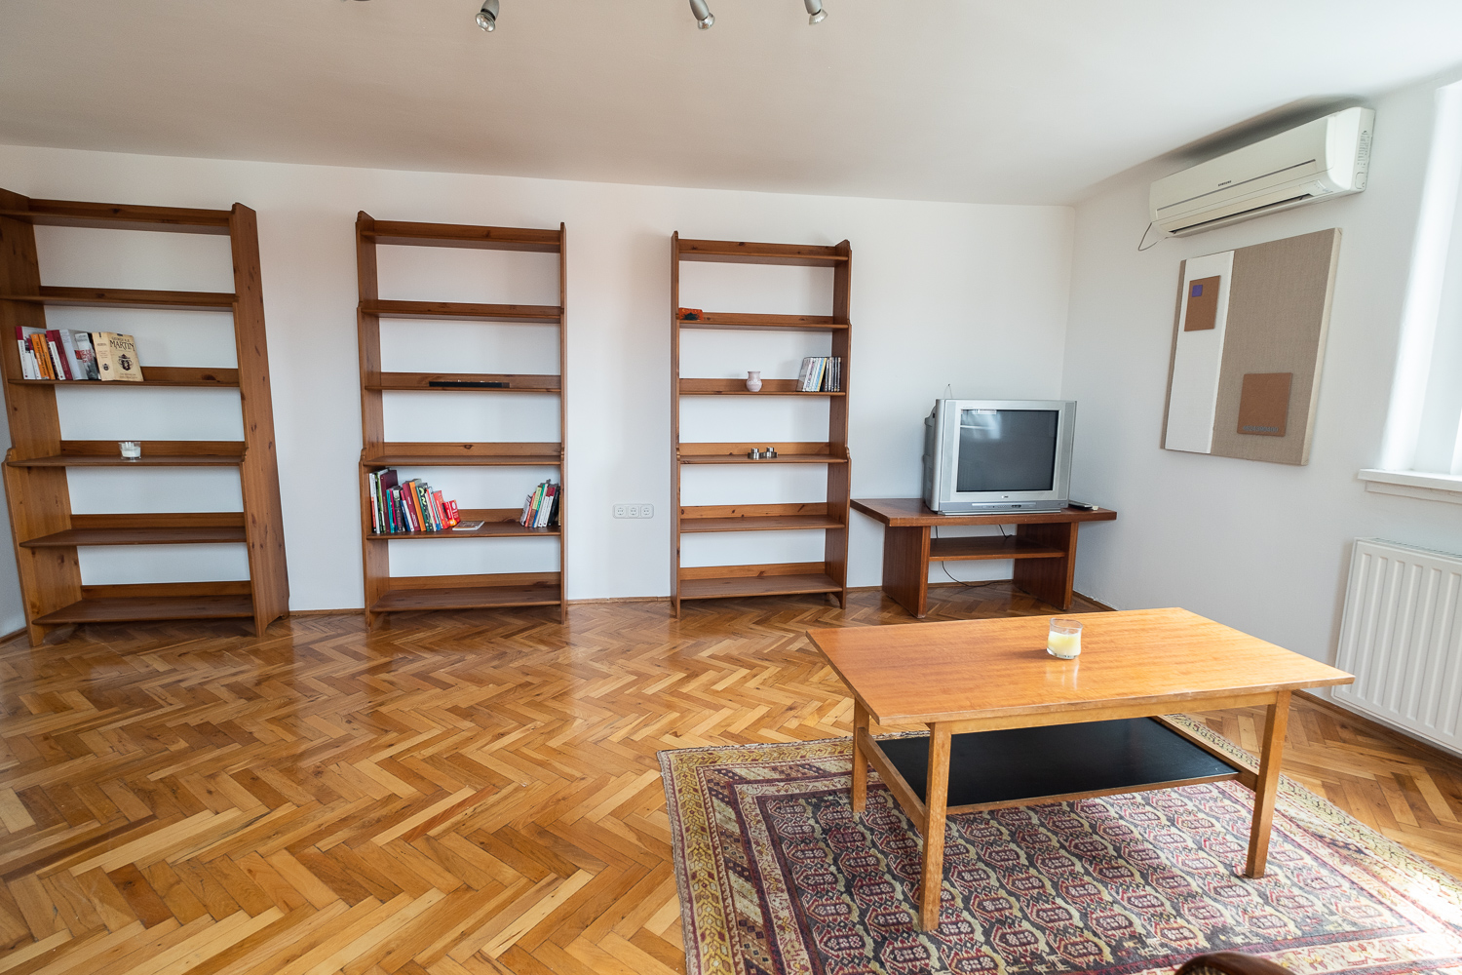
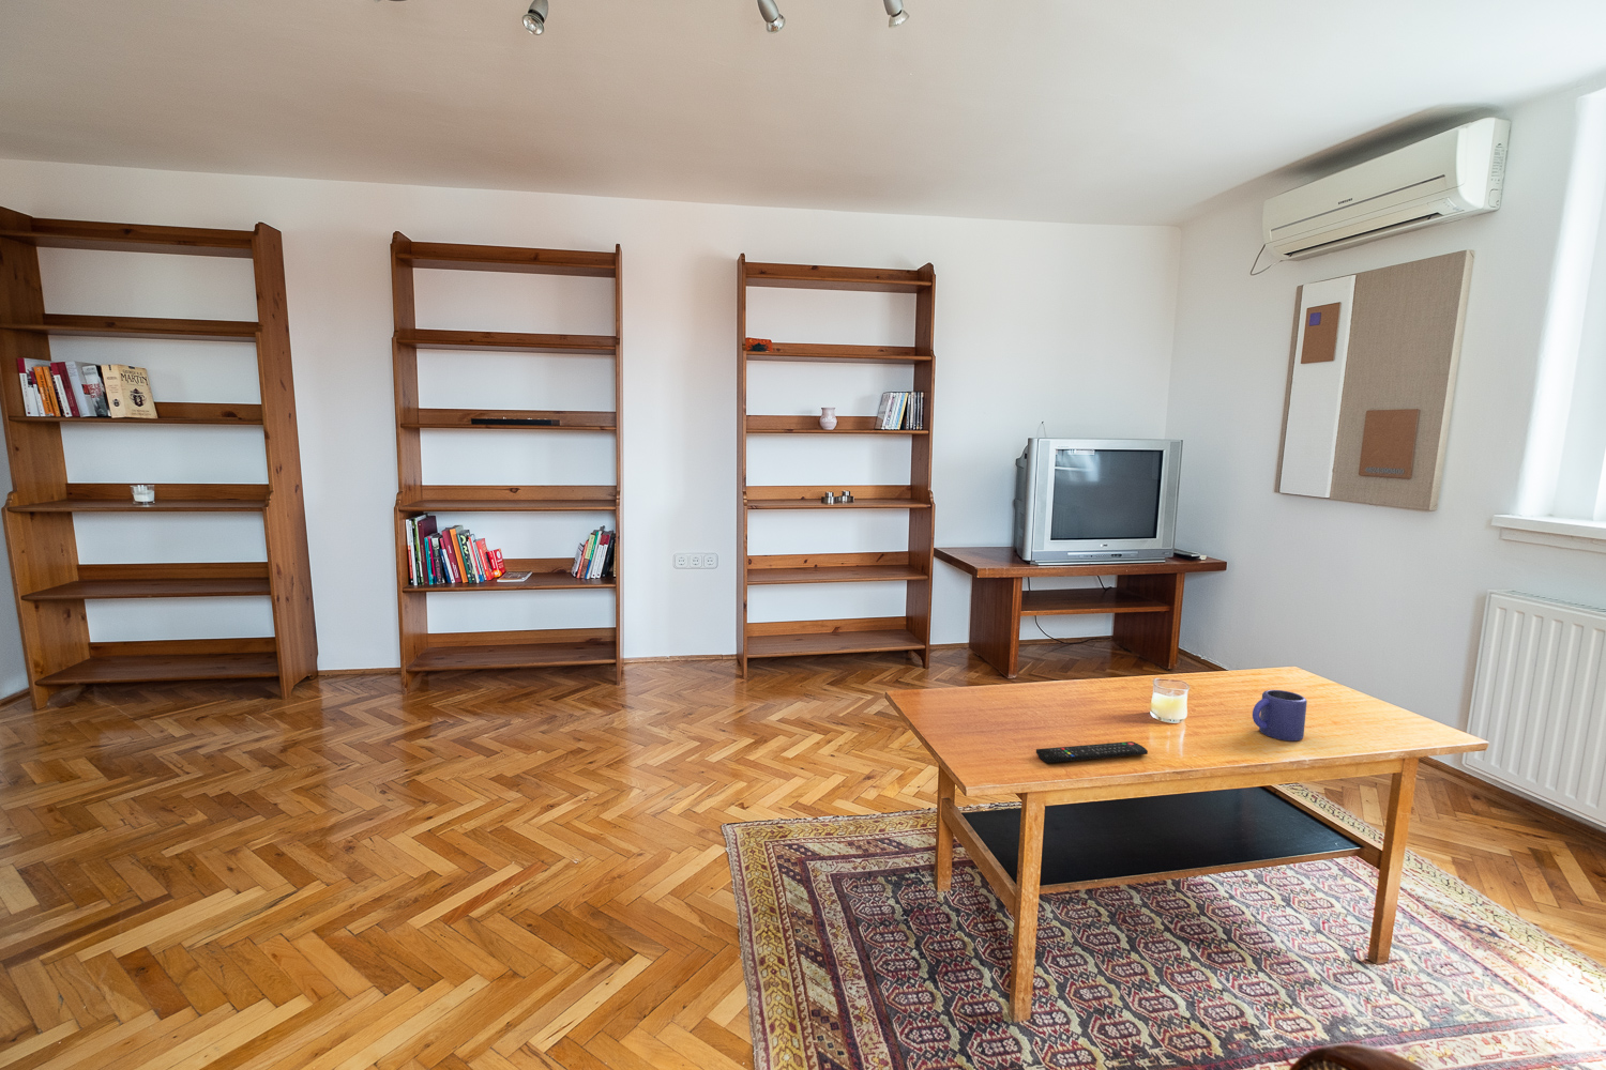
+ mug (1276, 715)
+ remote control (1092, 752)
